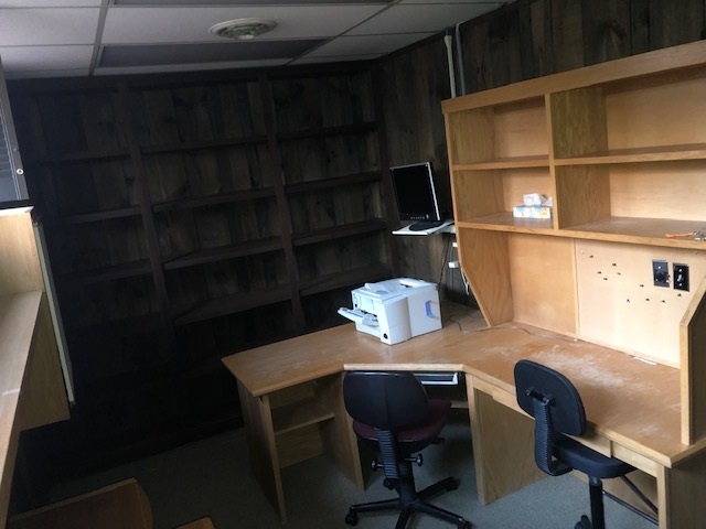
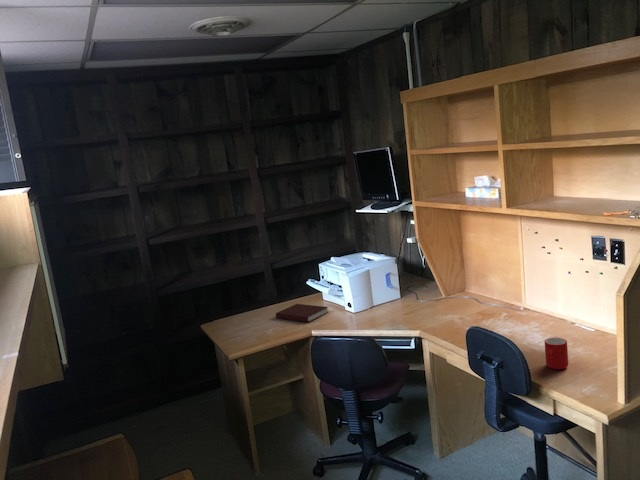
+ cup (554, 355)
+ notebook (302, 312)
